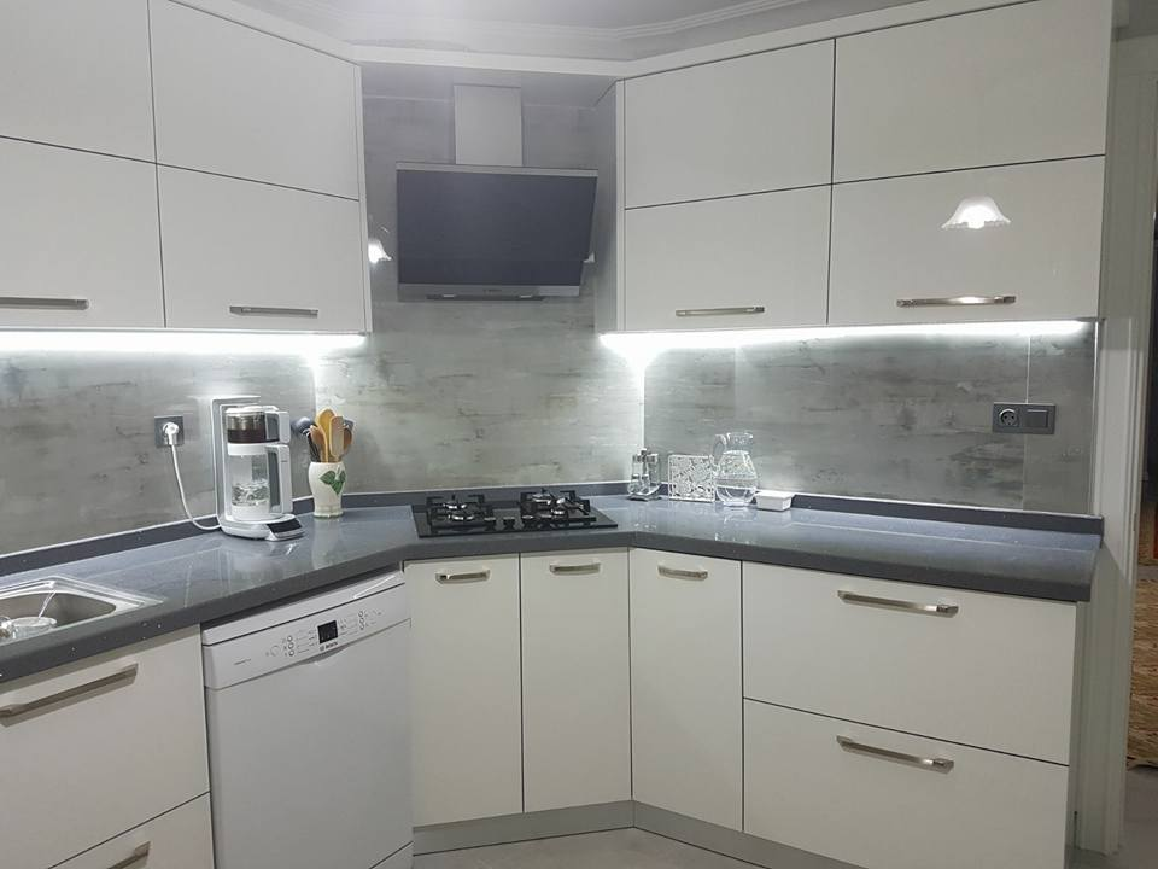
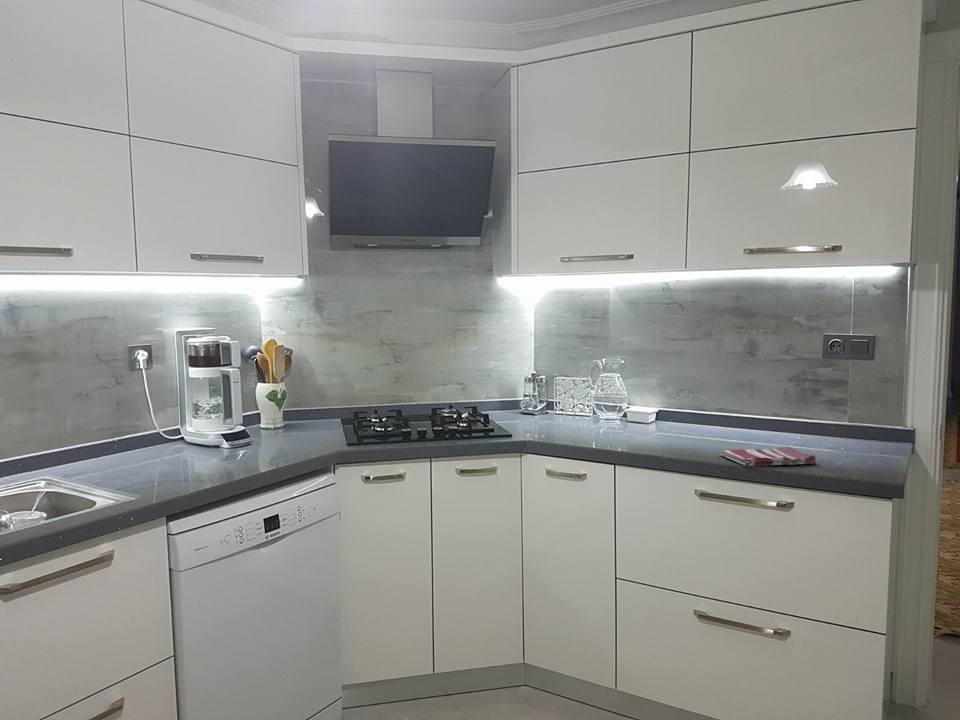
+ dish towel (766, 455)
